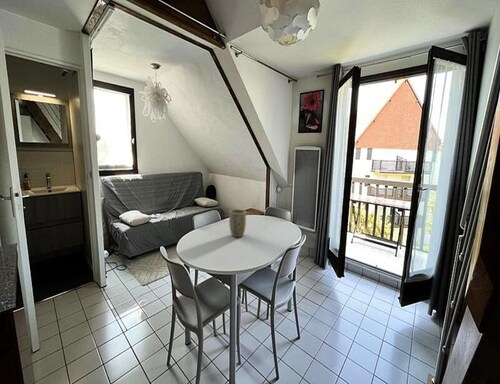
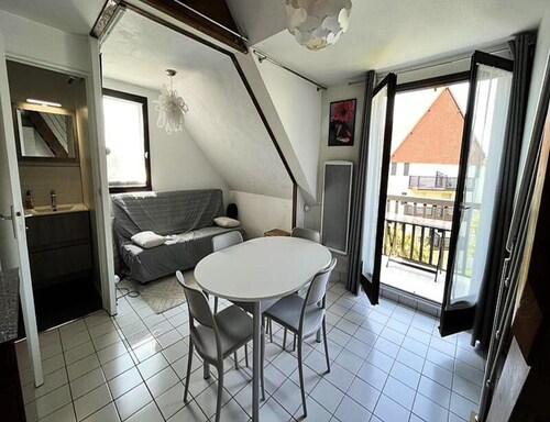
- plant pot (237, 223)
